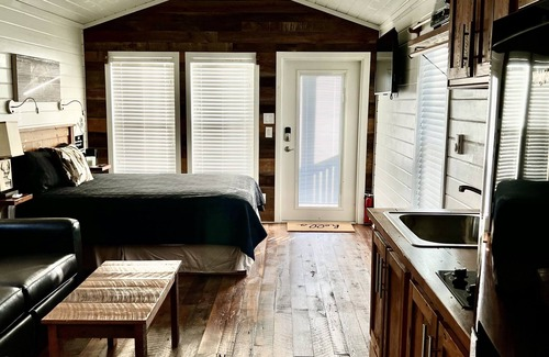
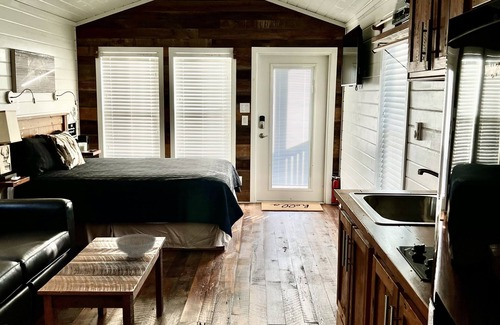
+ decorative bowl (136, 247)
